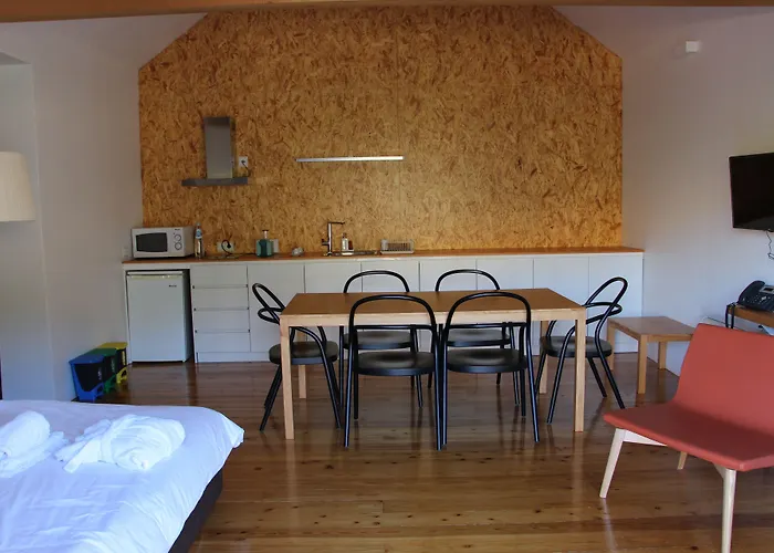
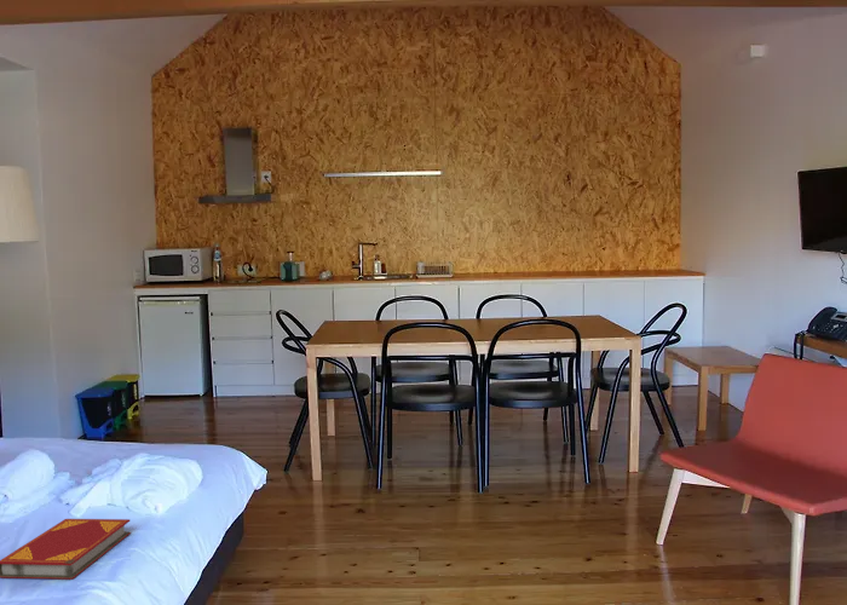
+ hardback book (68, 546)
